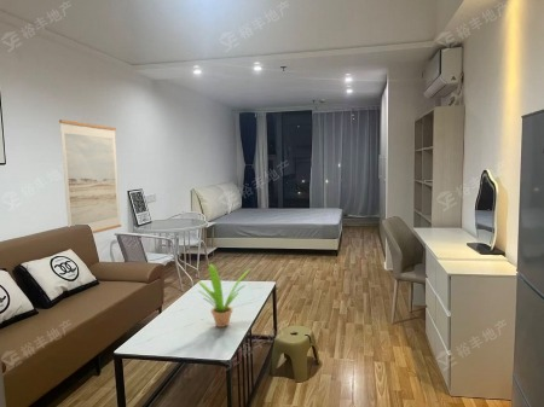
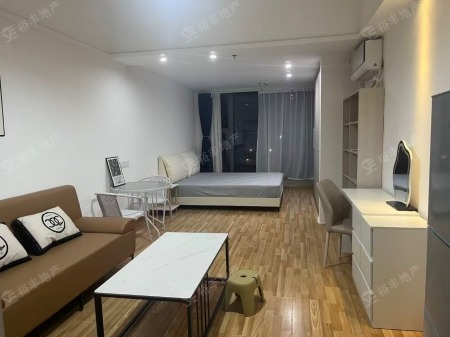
- wall art (93, 179)
- potted plant (221, 297)
